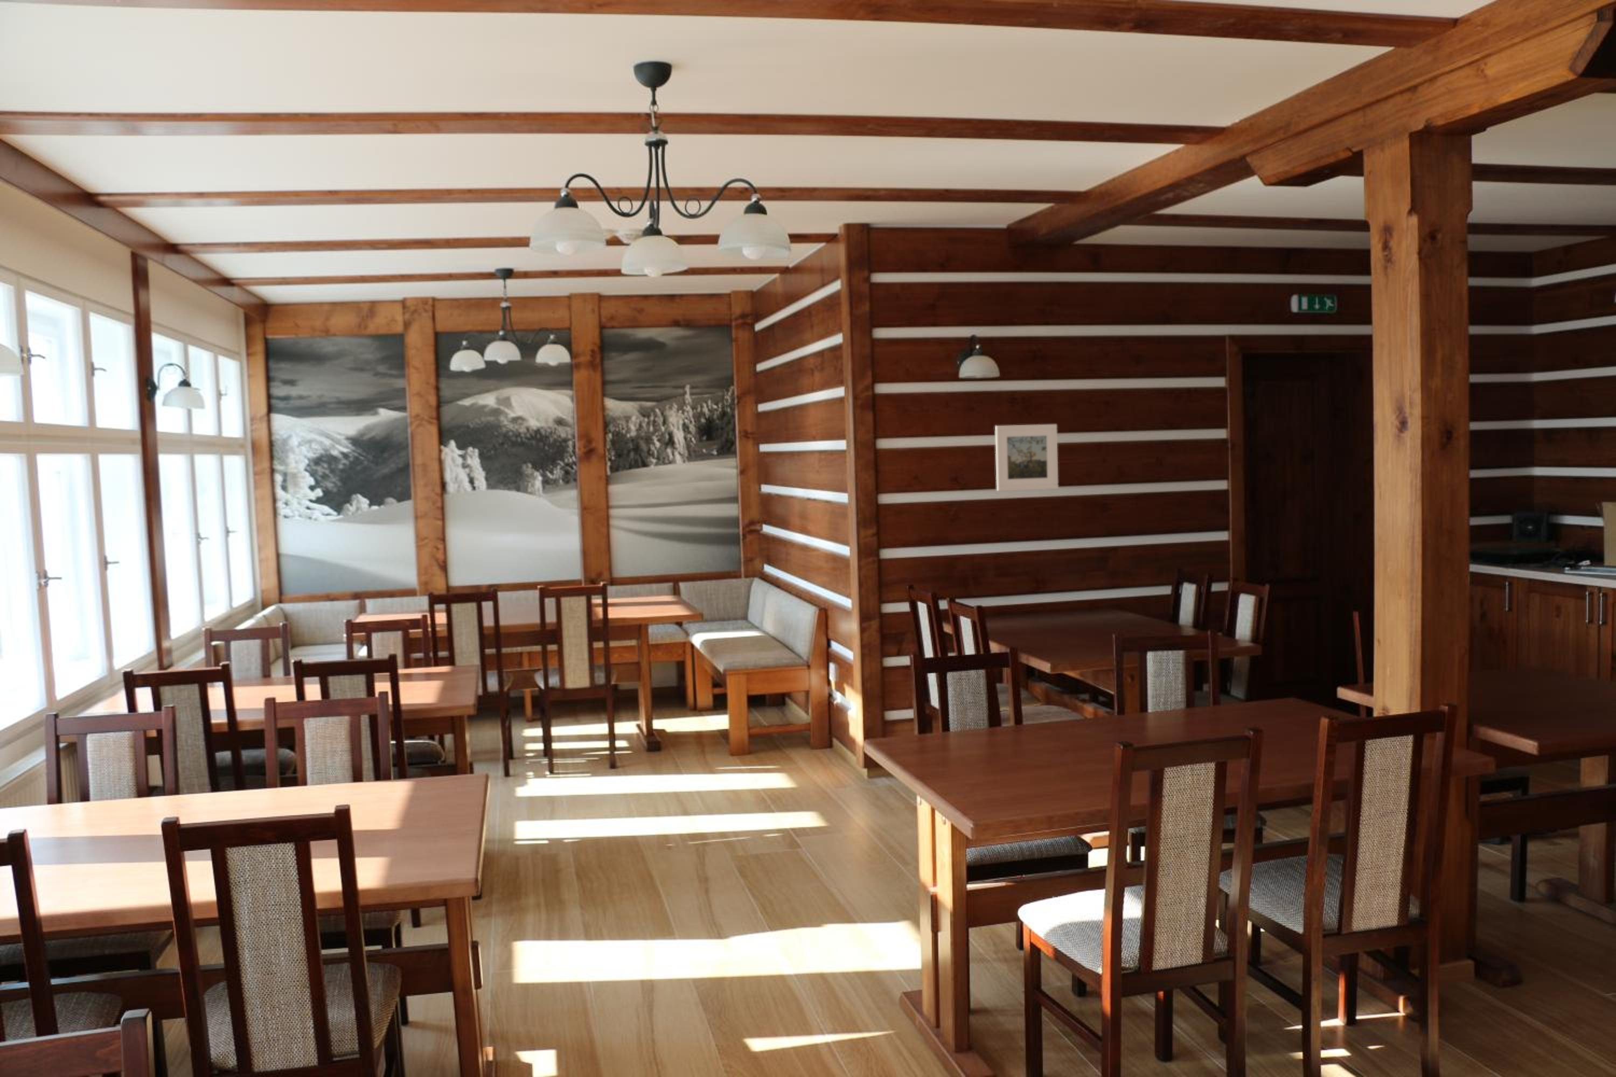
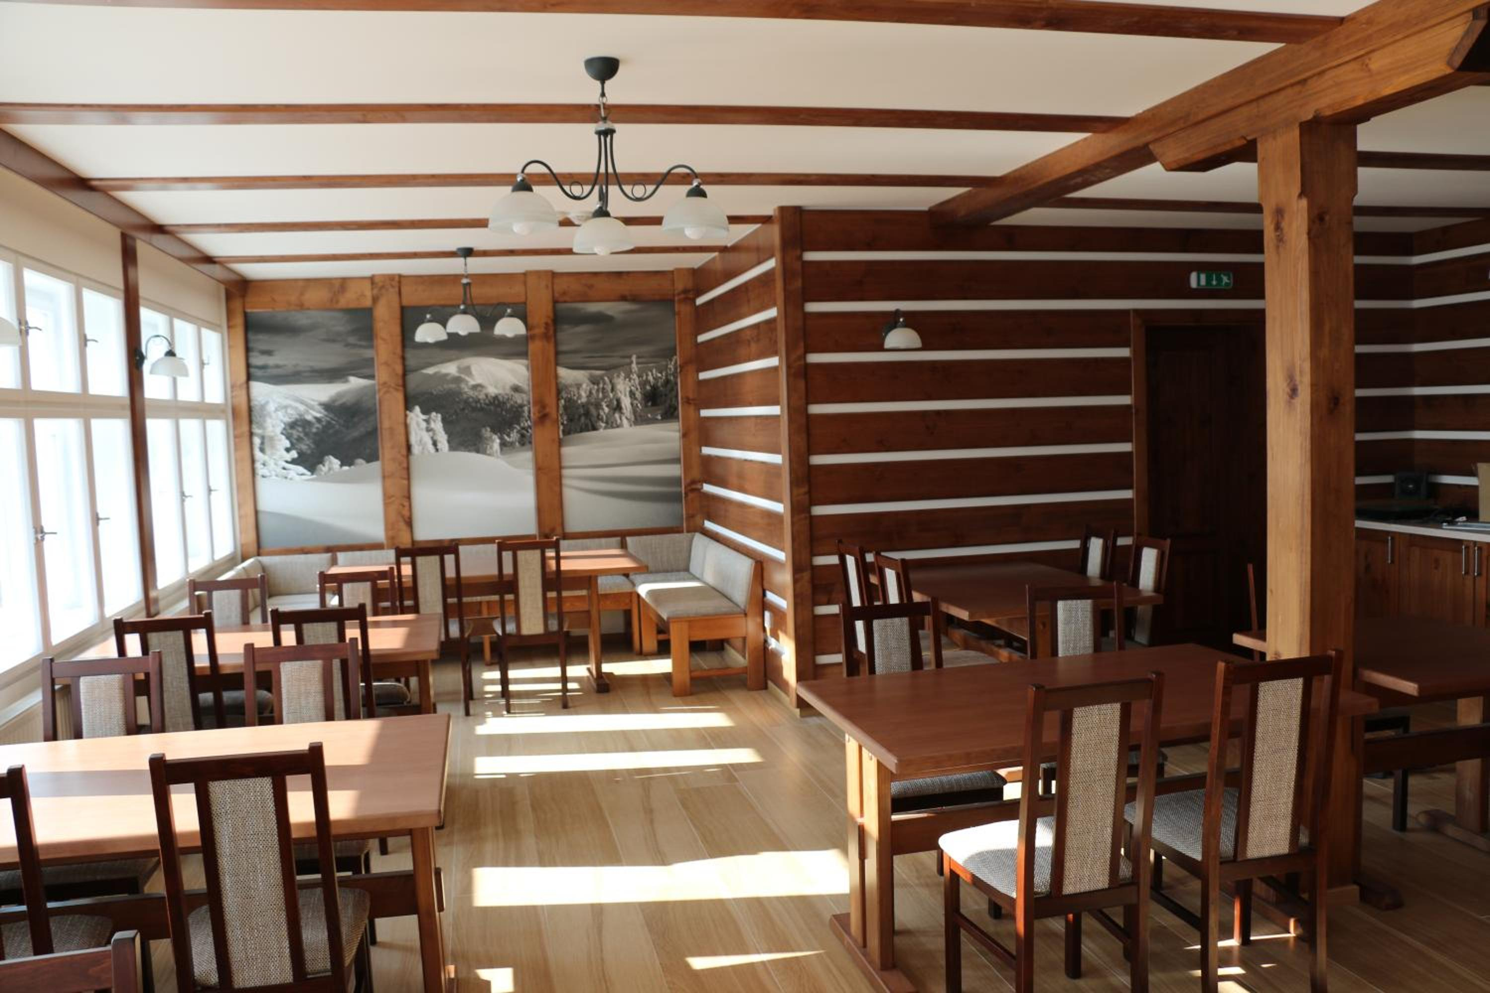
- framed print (1027, 457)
